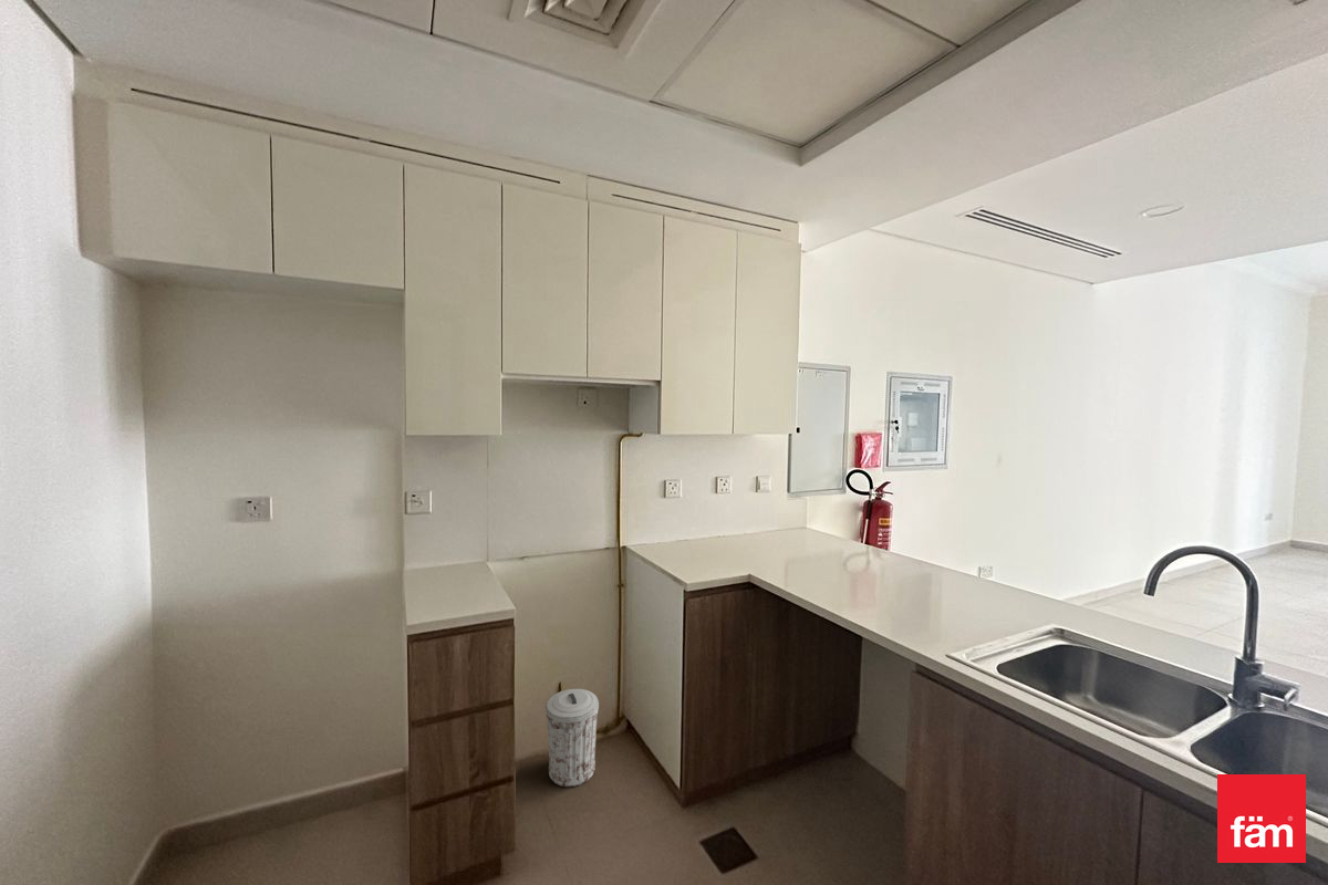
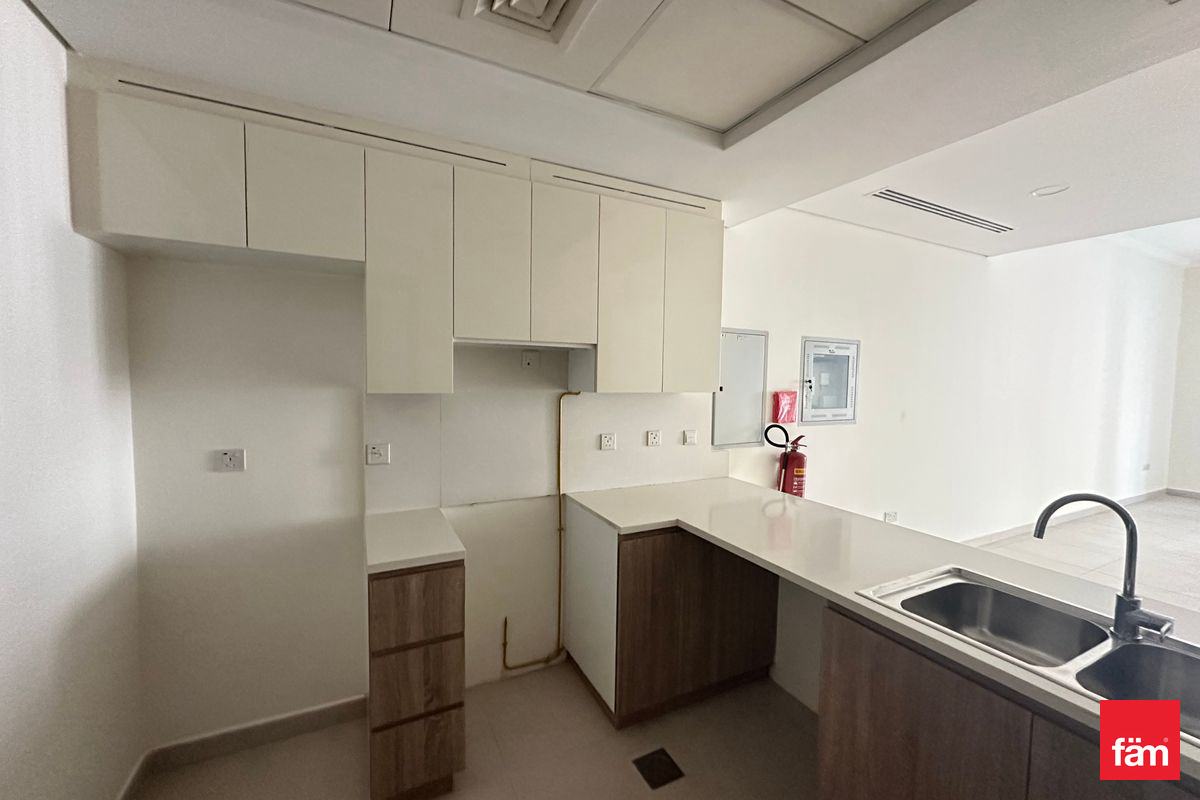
- trash can (572, 733)
